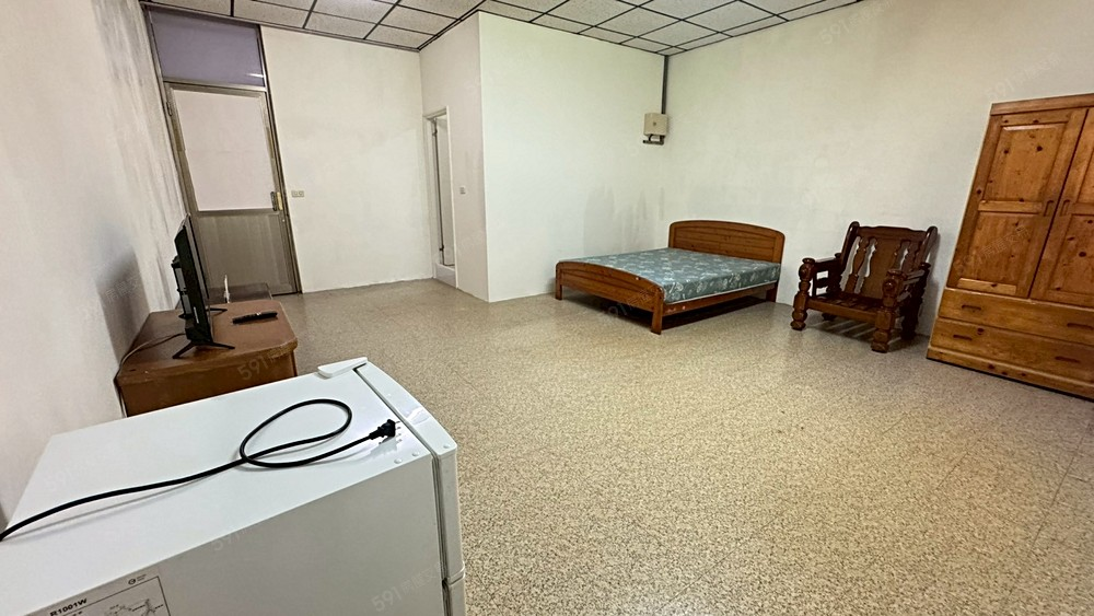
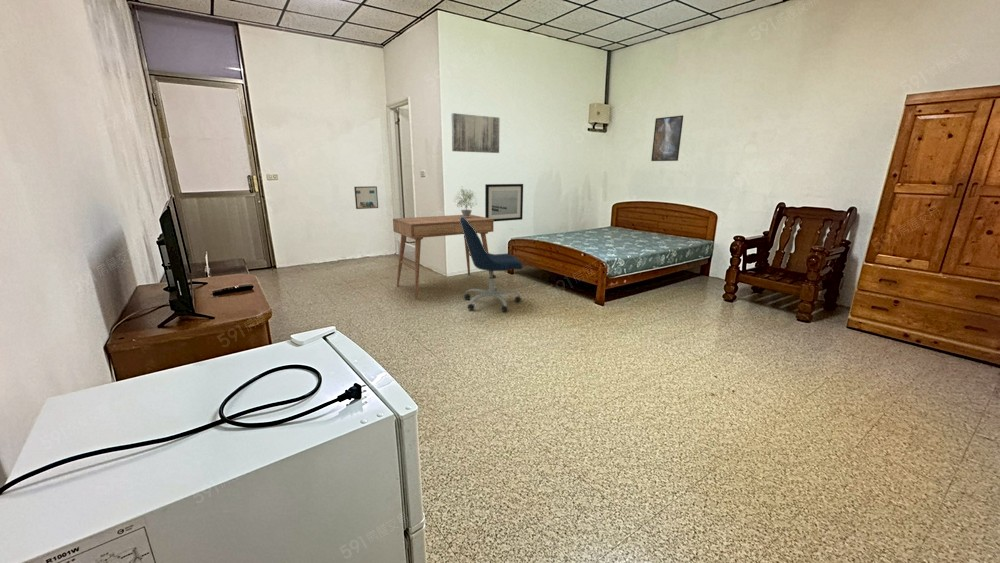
+ wall art (366, 197)
+ office chair (491, 261)
+ wall art (476, 134)
+ wall art (504, 202)
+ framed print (666, 139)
+ potted plant (466, 201)
+ desk (444, 235)
